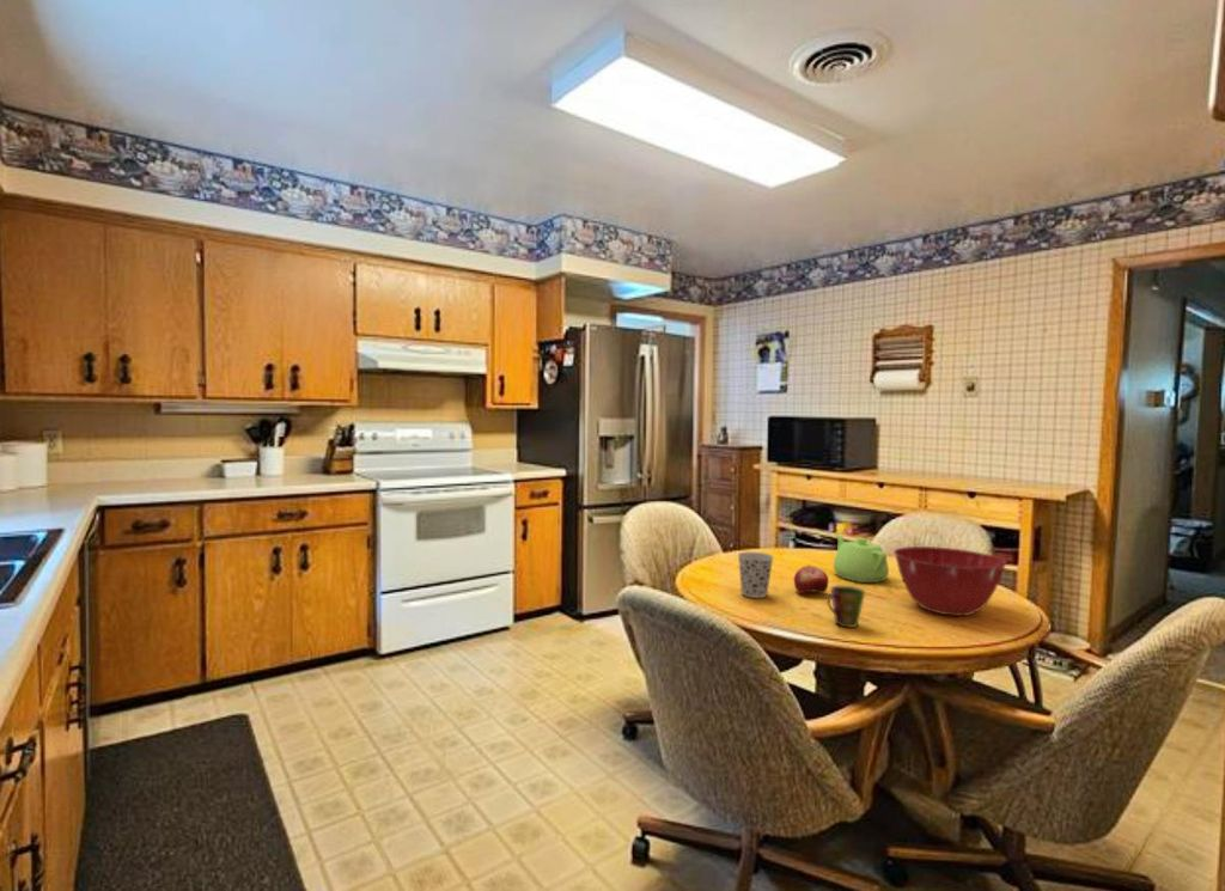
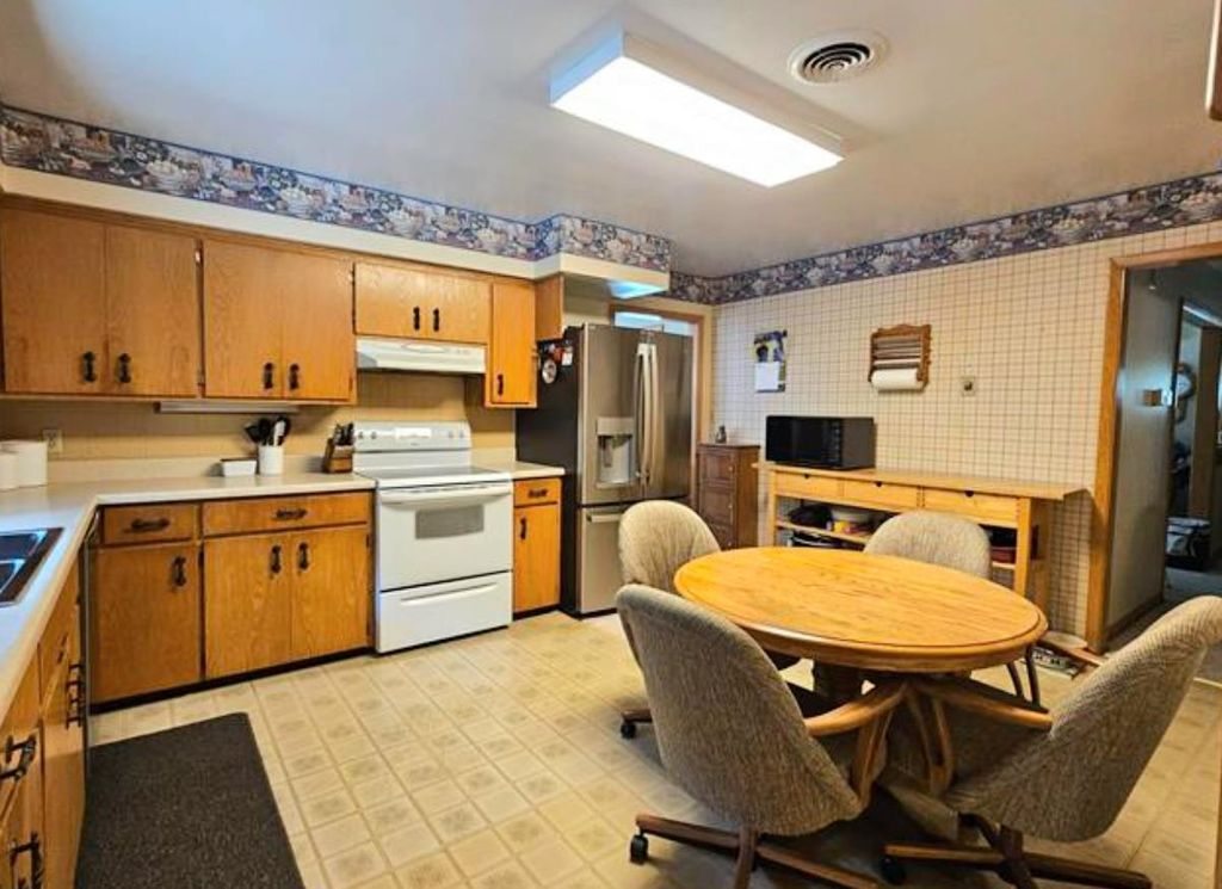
- fruit (810, 579)
- cup (755, 574)
- teapot (859, 556)
- mixing bowl (946, 581)
- cup (843, 608)
